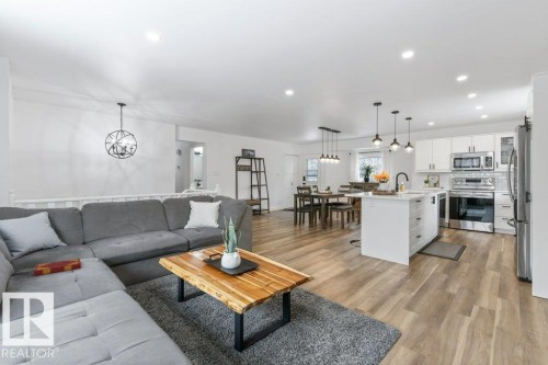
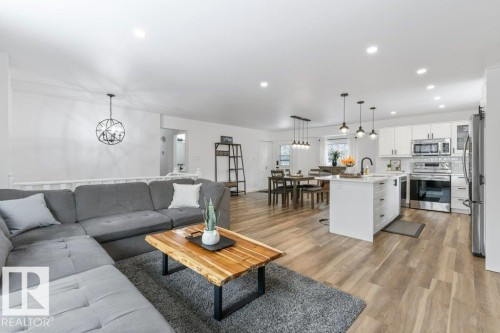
- hardback book (58, 266)
